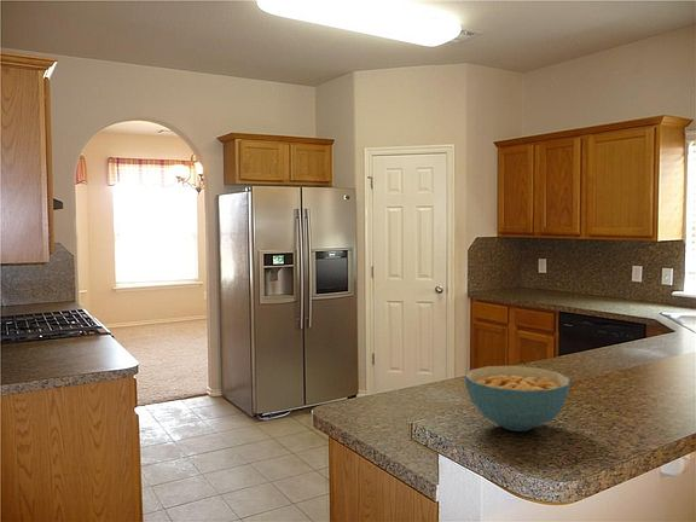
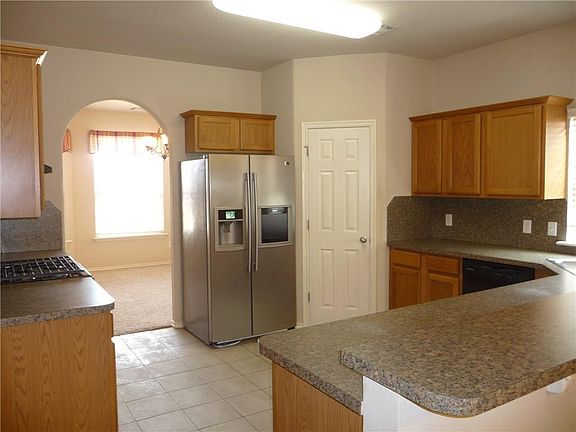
- cereal bowl (516, 401)
